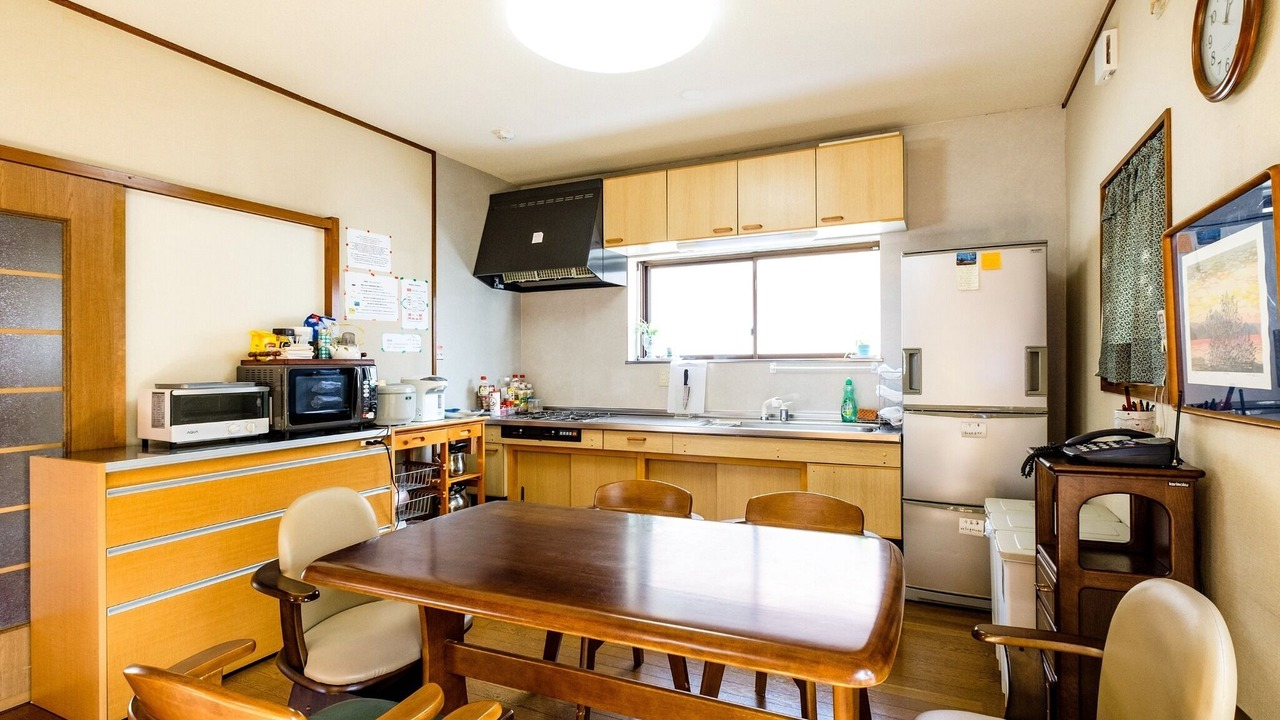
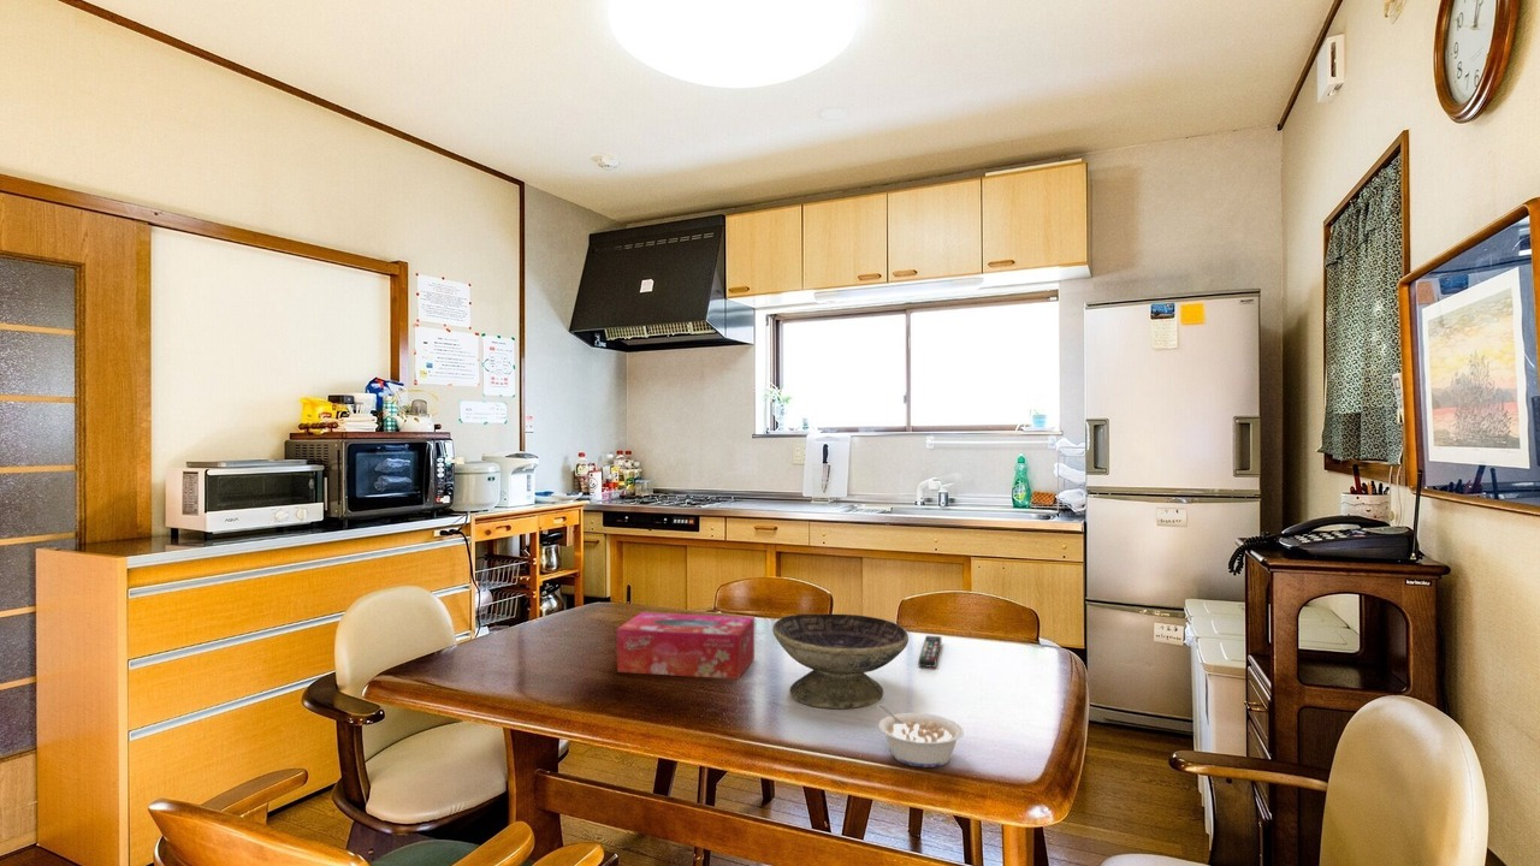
+ tissue box (687, 643)
+ remote control (930, 650)
+ decorative bowl (840, 658)
+ legume (917, 737)
